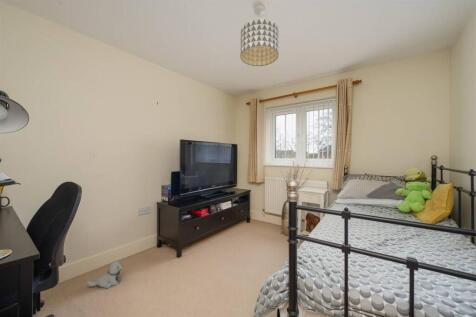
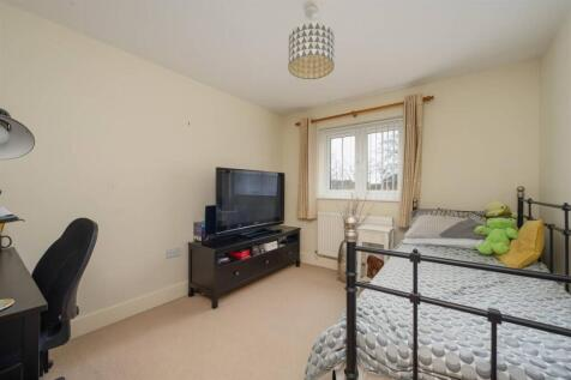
- plush toy (107, 272)
